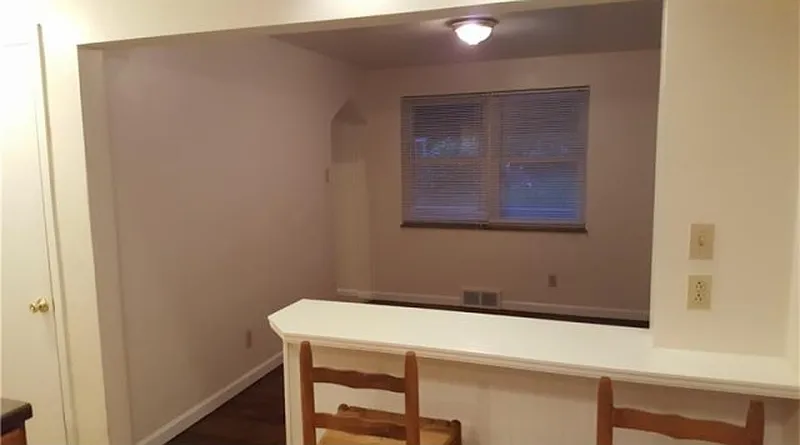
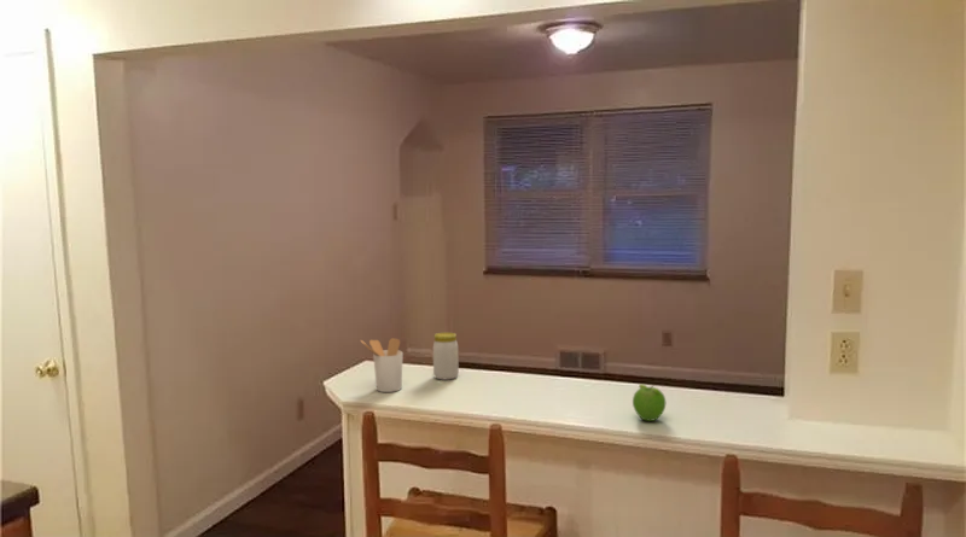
+ utensil holder (380, 363)
+ jar (446, 355)
+ fruit (648, 401)
